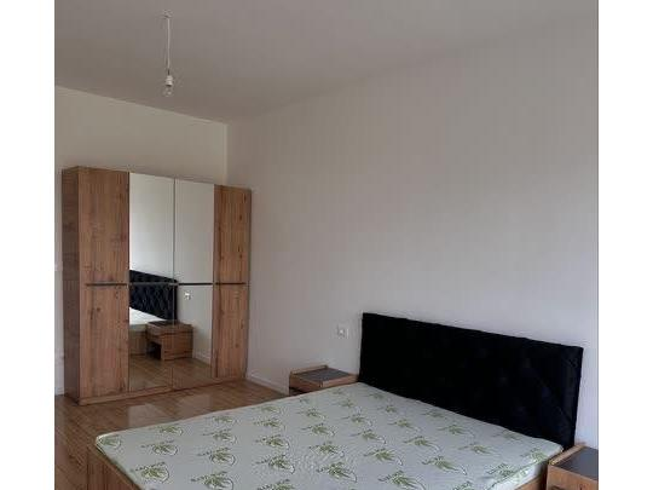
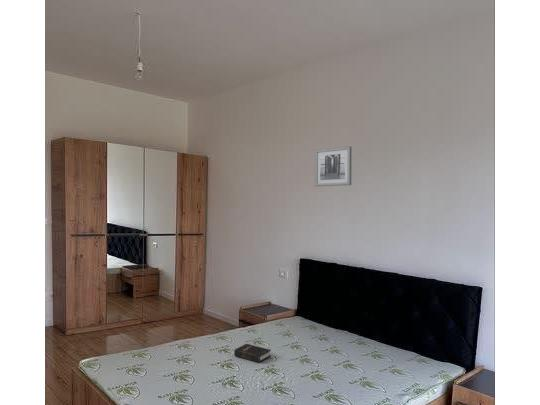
+ hardback book (252, 353)
+ wall art (332, 167)
